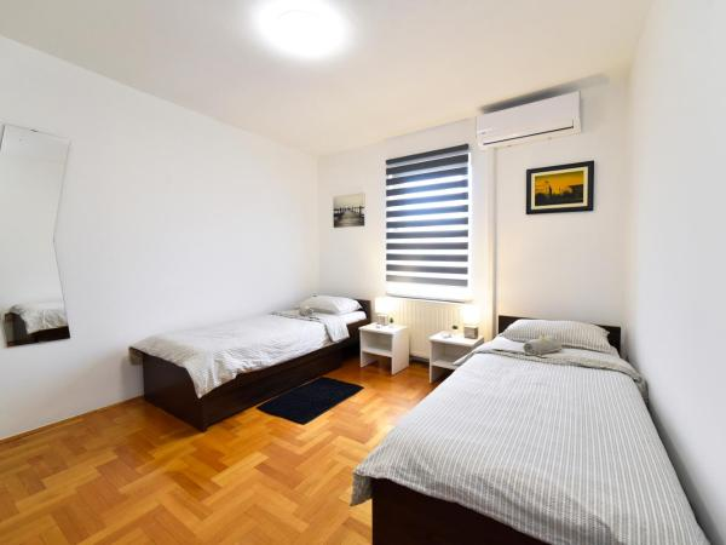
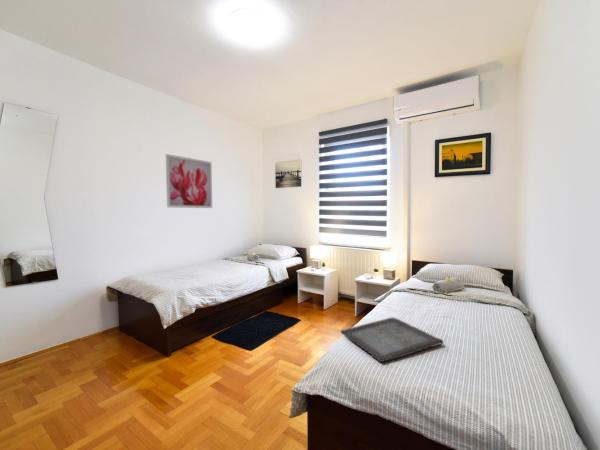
+ serving tray (388, 335)
+ wall art (190, 183)
